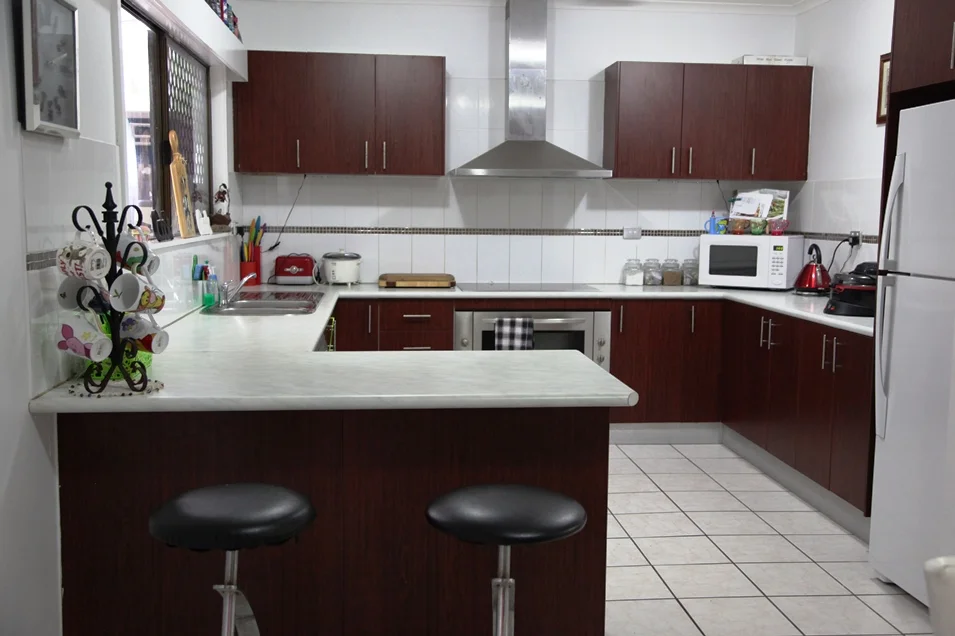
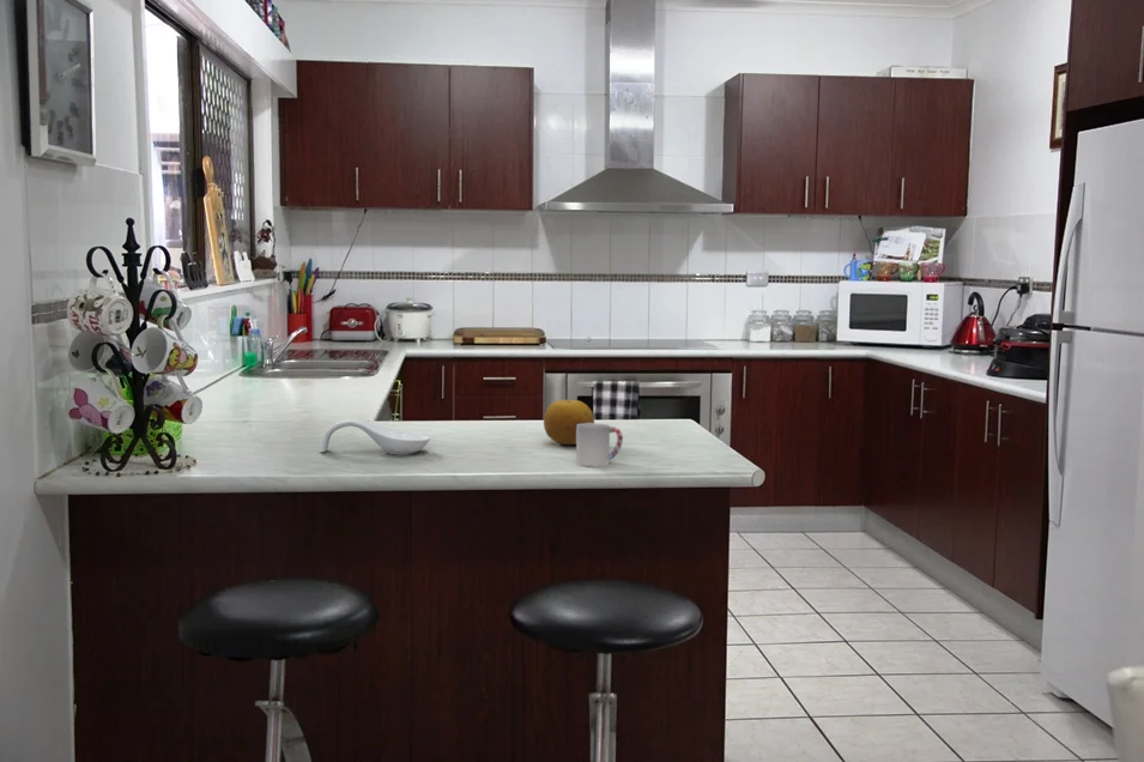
+ fruit (568, 422)
+ cup (599, 444)
+ spoon rest (375, 436)
